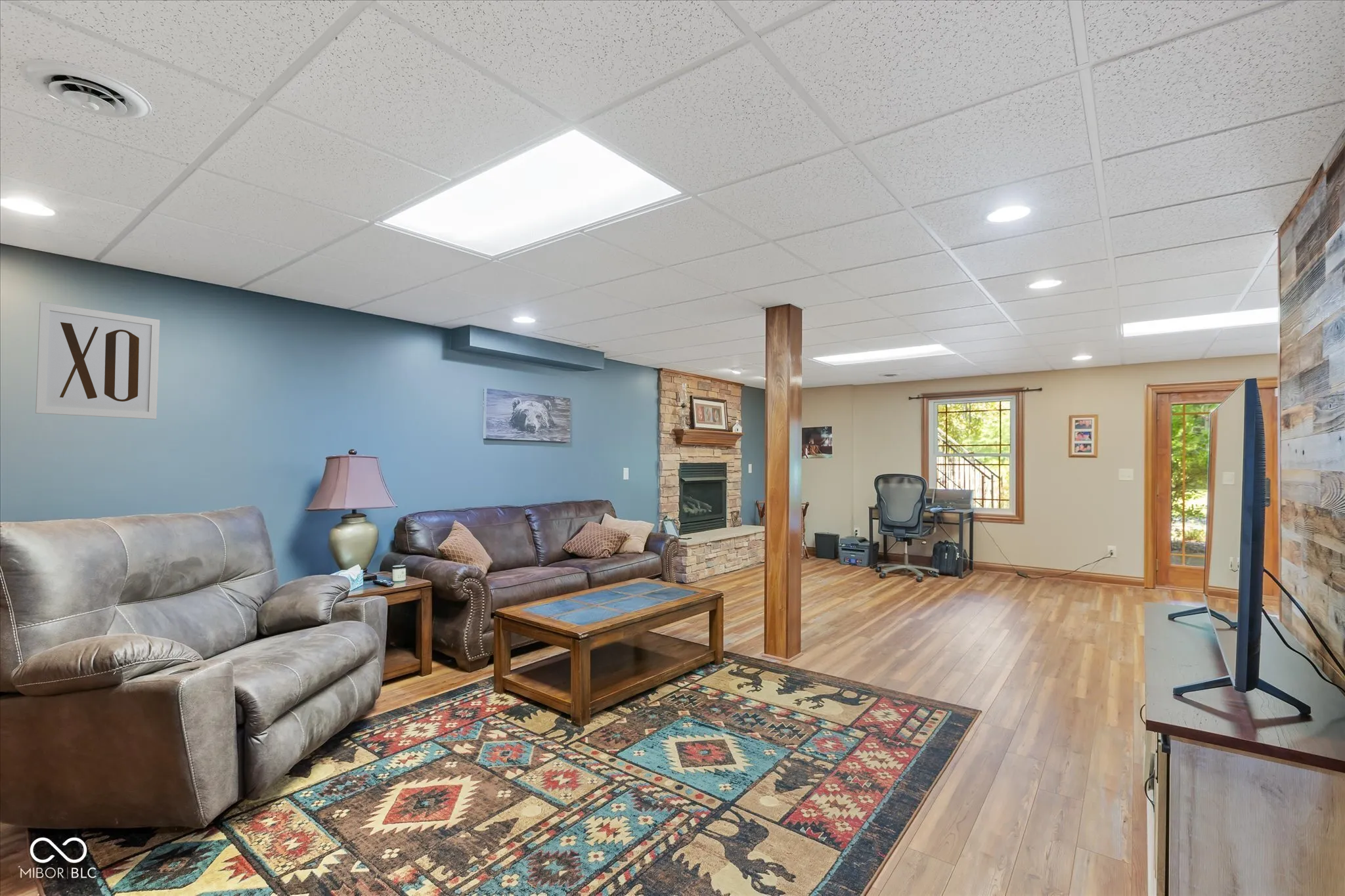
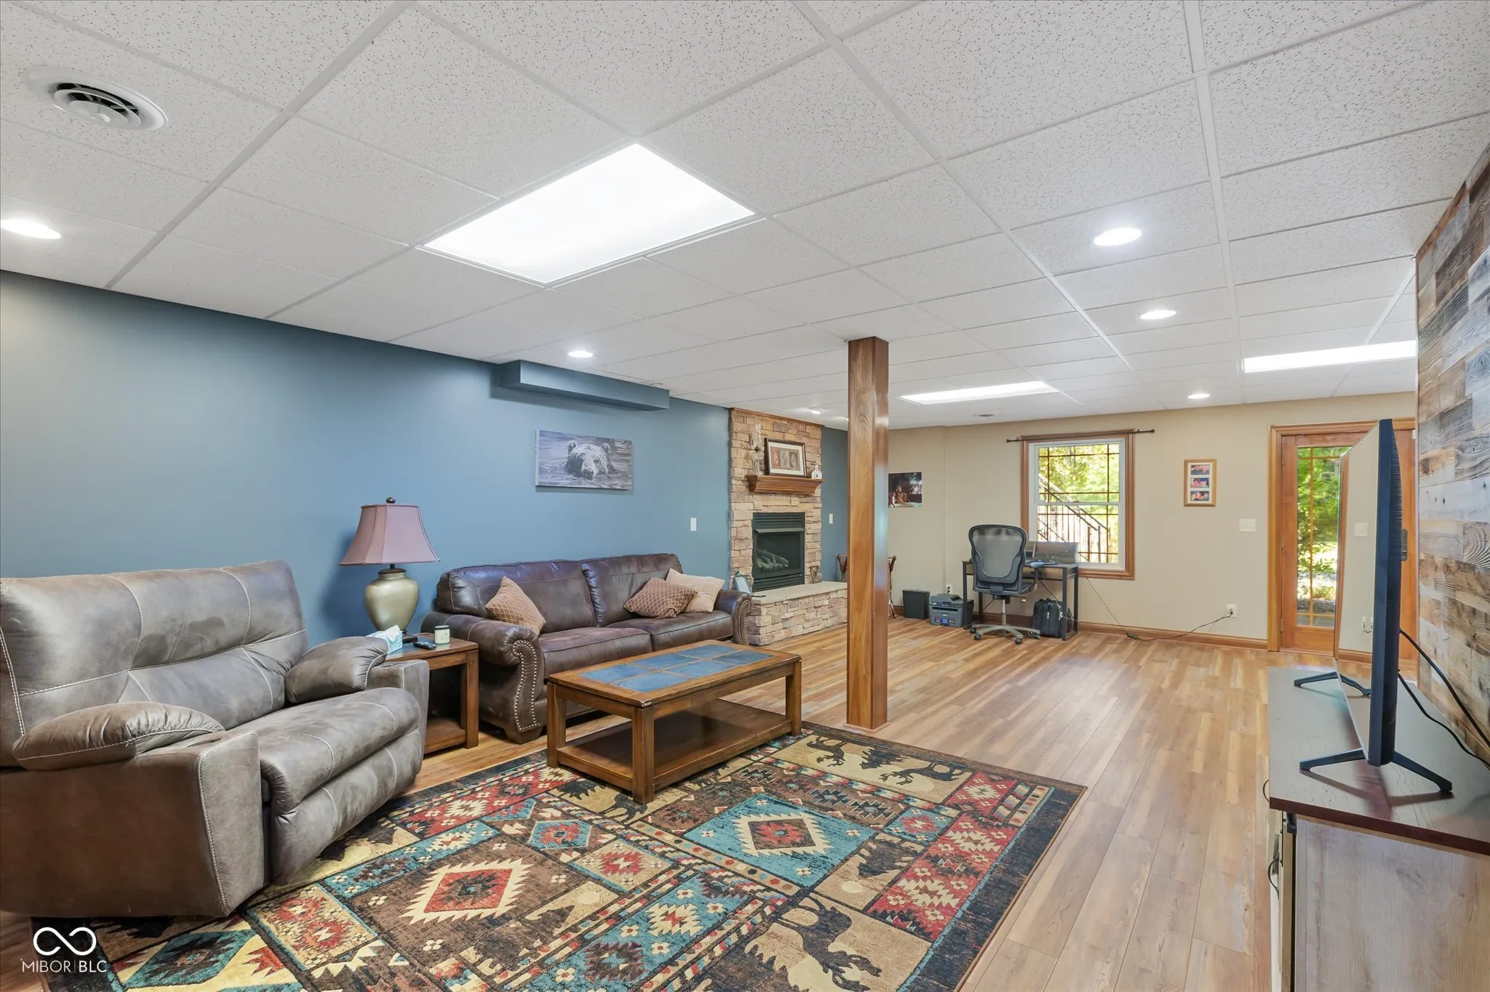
- wall art (101, 364)
